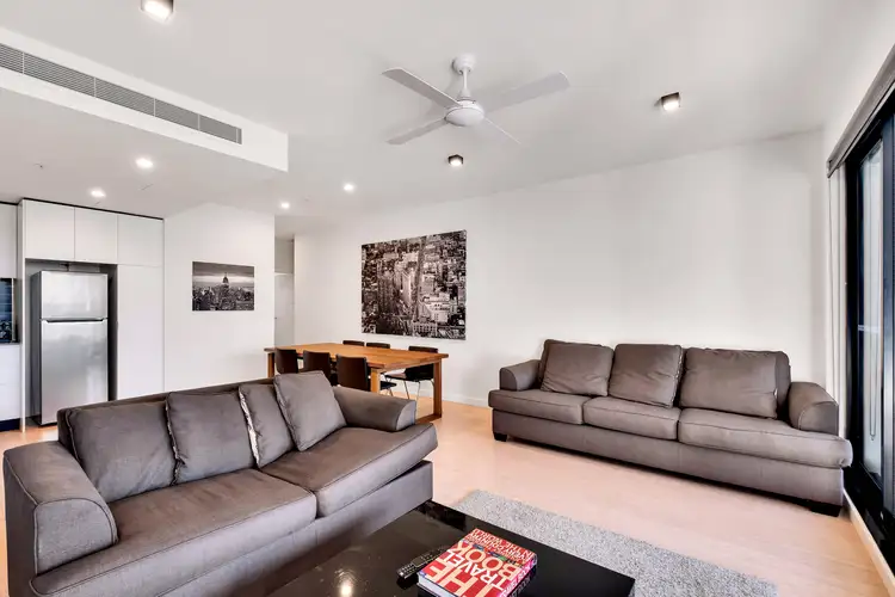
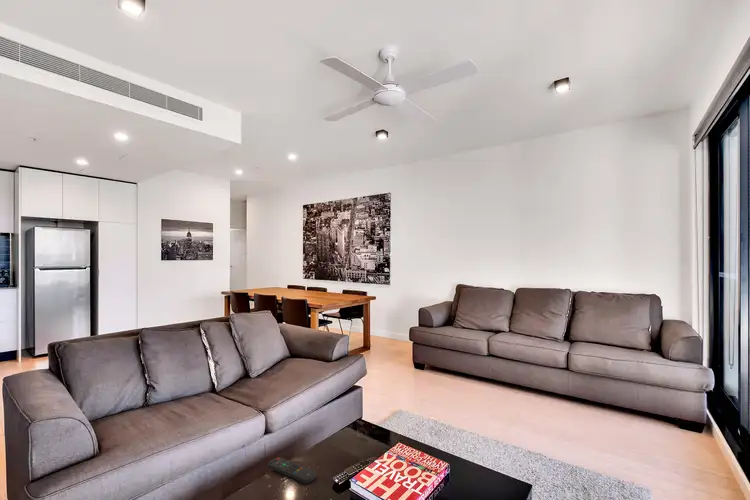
+ remote control (291, 469)
